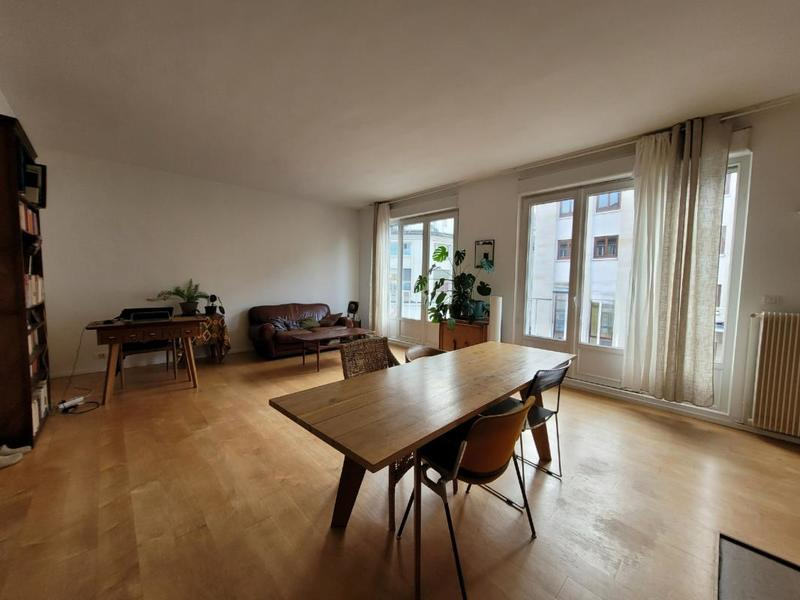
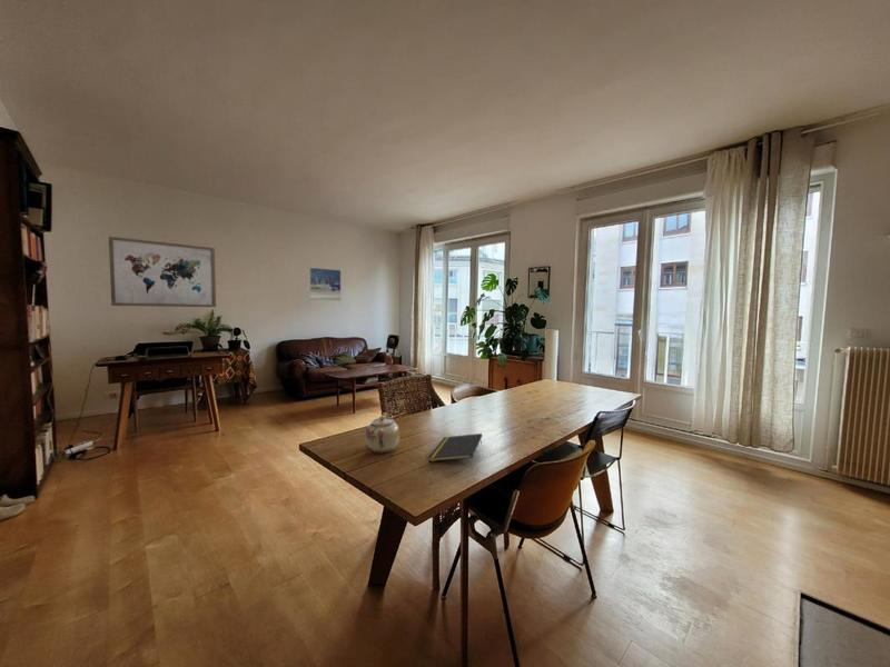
+ notepad (456, 446)
+ wall art (166, 275)
+ teapot (382, 431)
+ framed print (325, 285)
